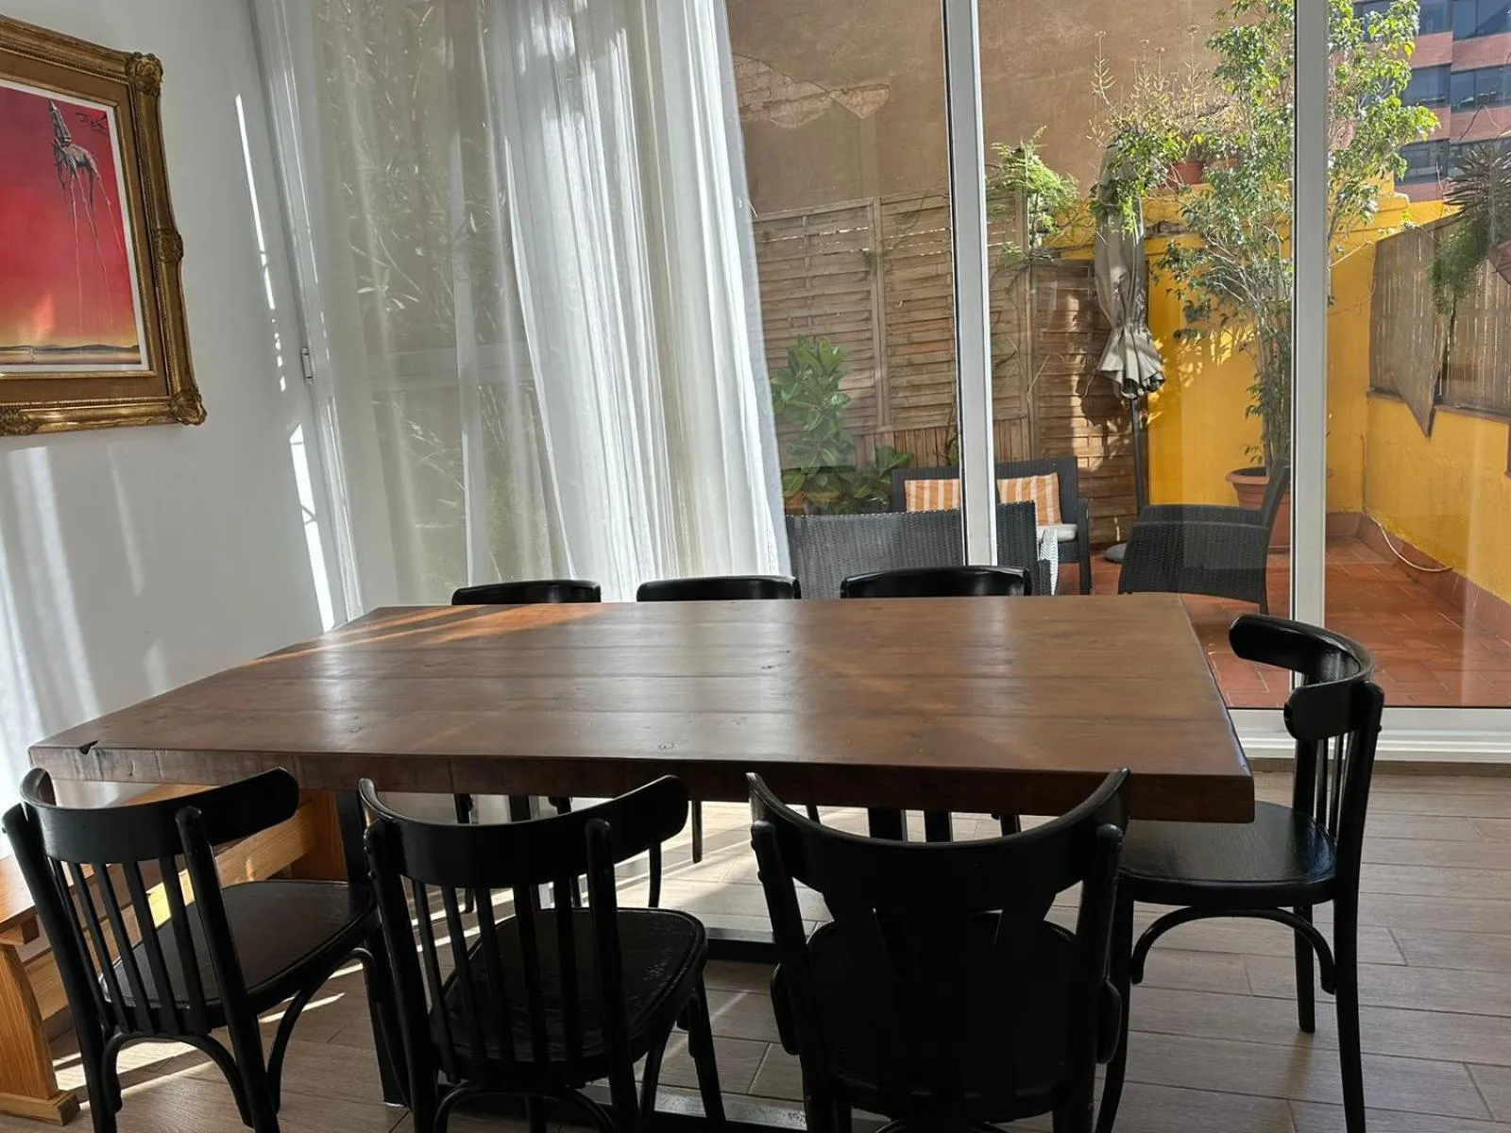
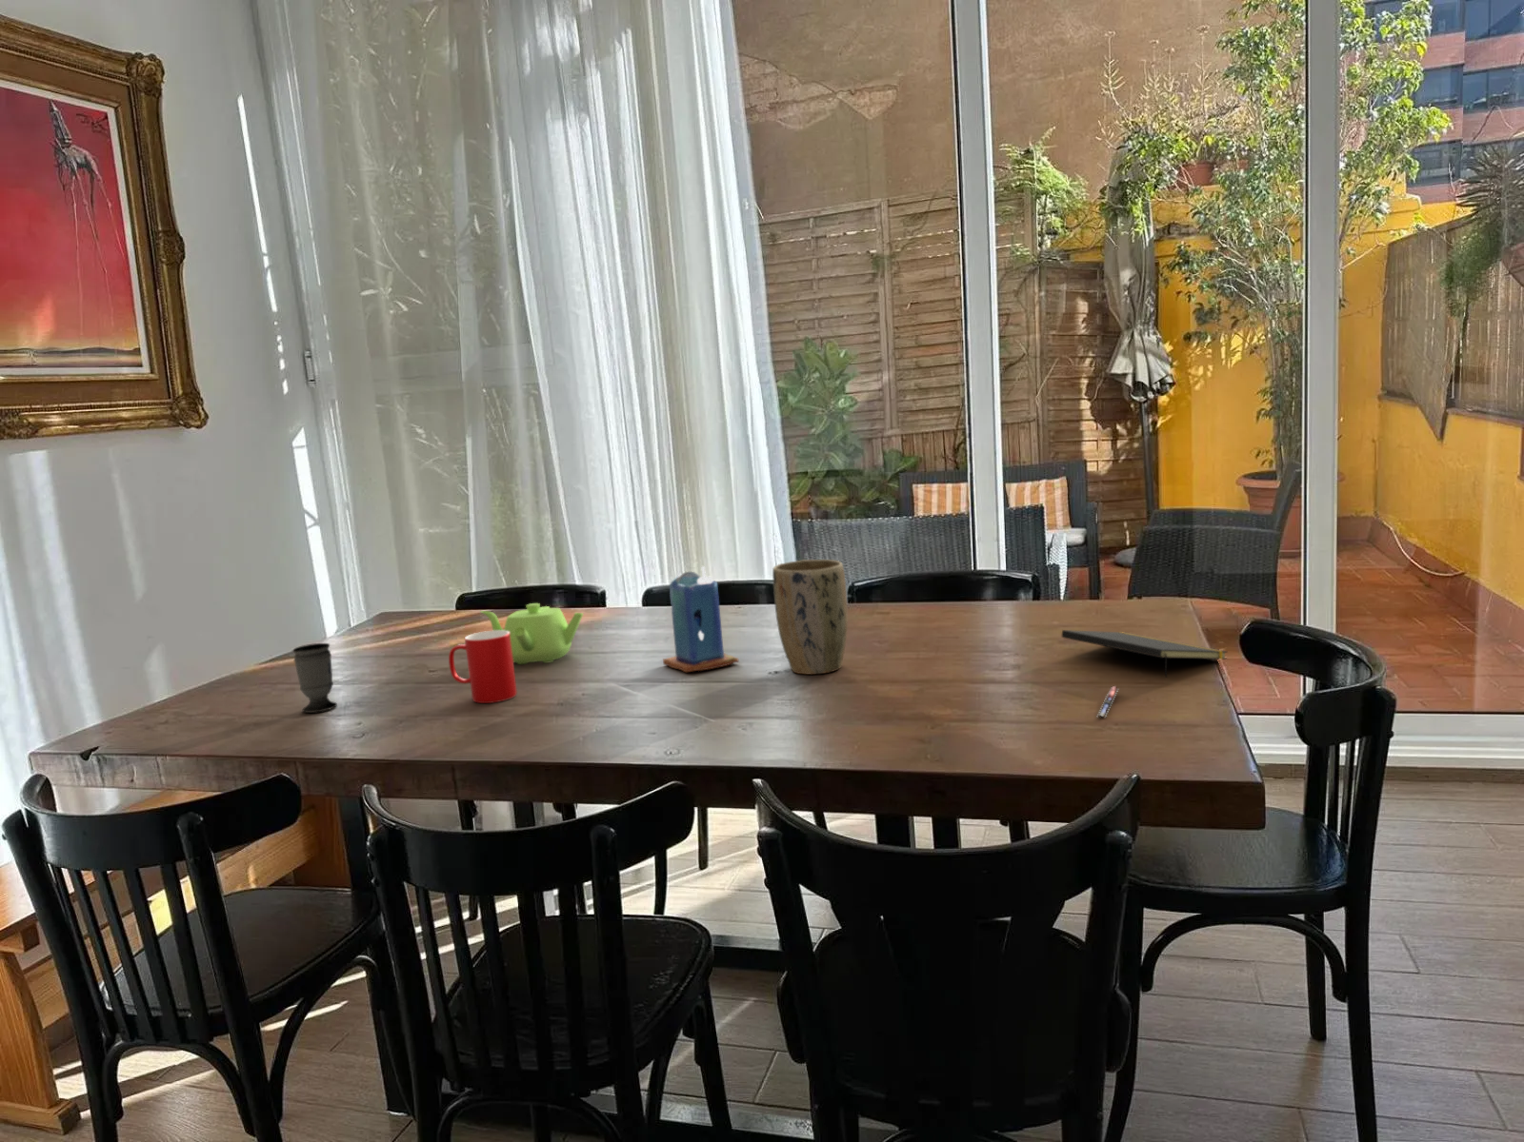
+ teapot (533, 632)
+ cup (482, 666)
+ plant pot (811, 617)
+ cup (316, 678)
+ candle (696, 614)
+ pen (1108, 701)
+ notepad (1142, 644)
